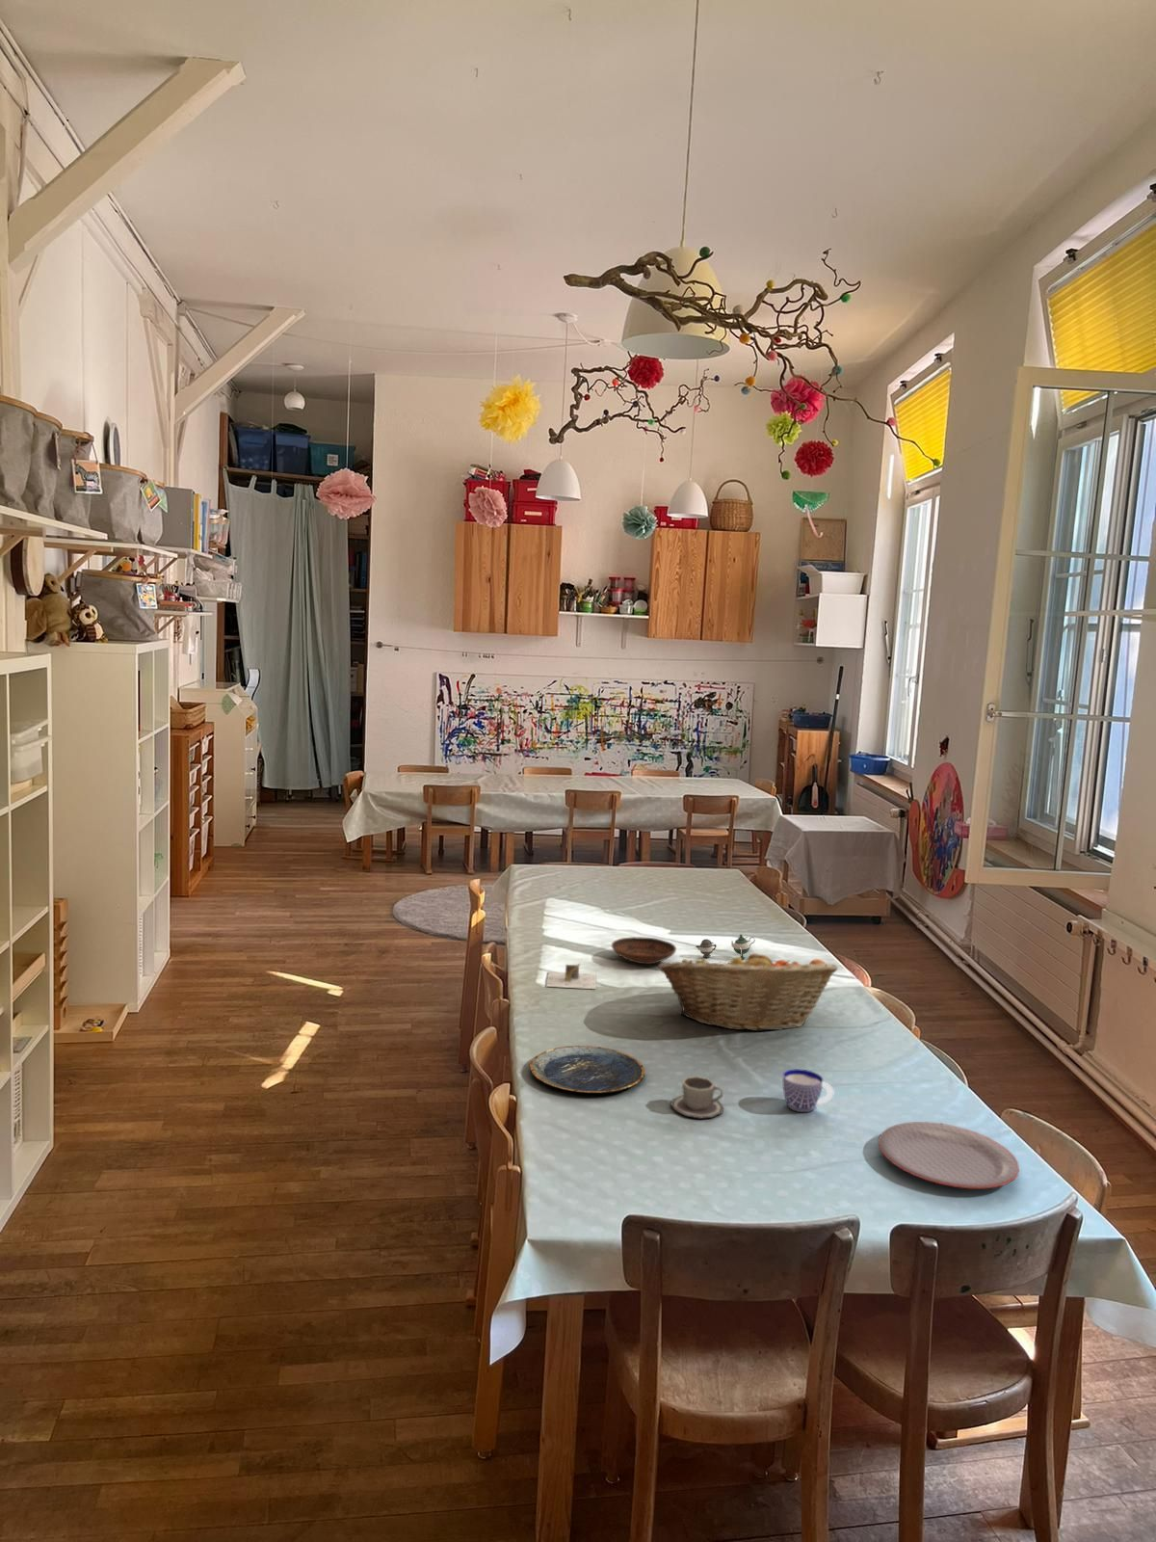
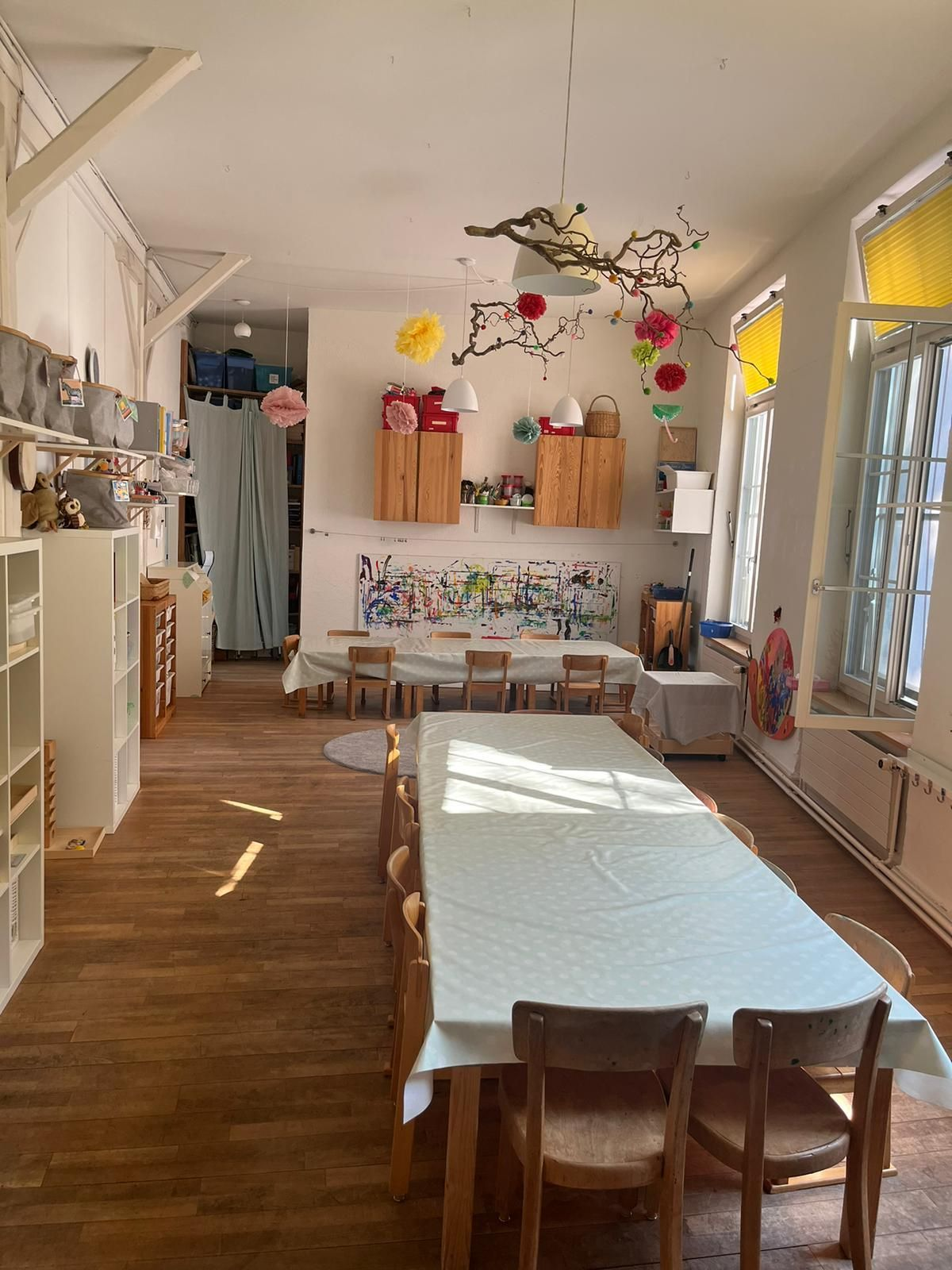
- teapot (731, 945)
- fruit basket (747, 981)
- plate (947, 1157)
- napkin holder (571, 971)
- plate (586, 1070)
- cup (697, 1095)
- cup (807, 1092)
- bowl (644, 952)
